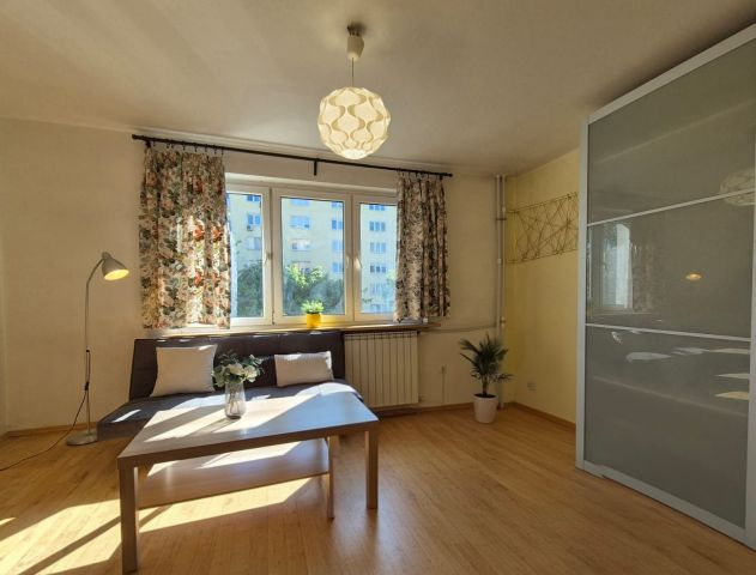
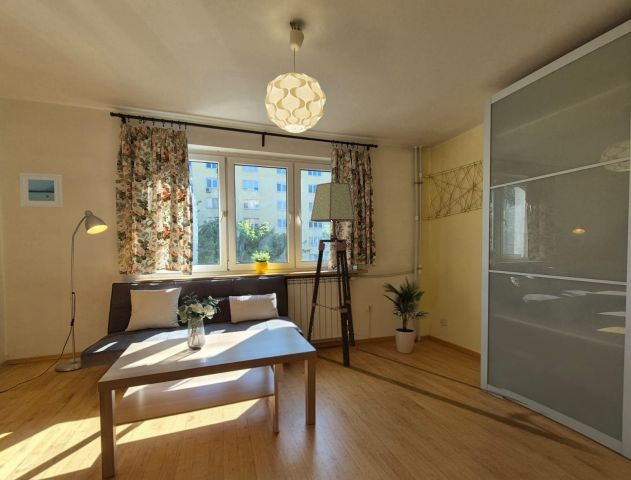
+ floor lamp (337, 270)
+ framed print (41, 190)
